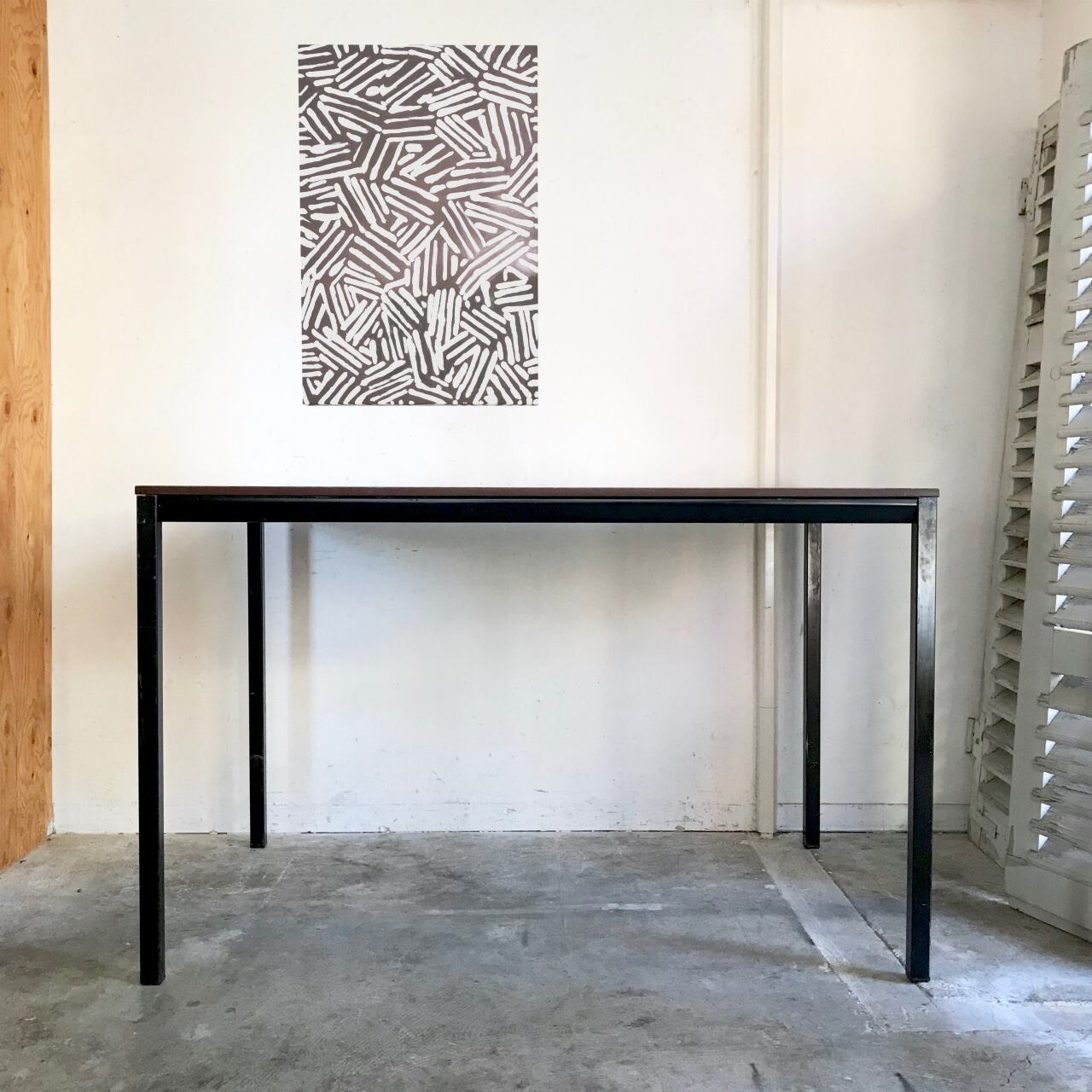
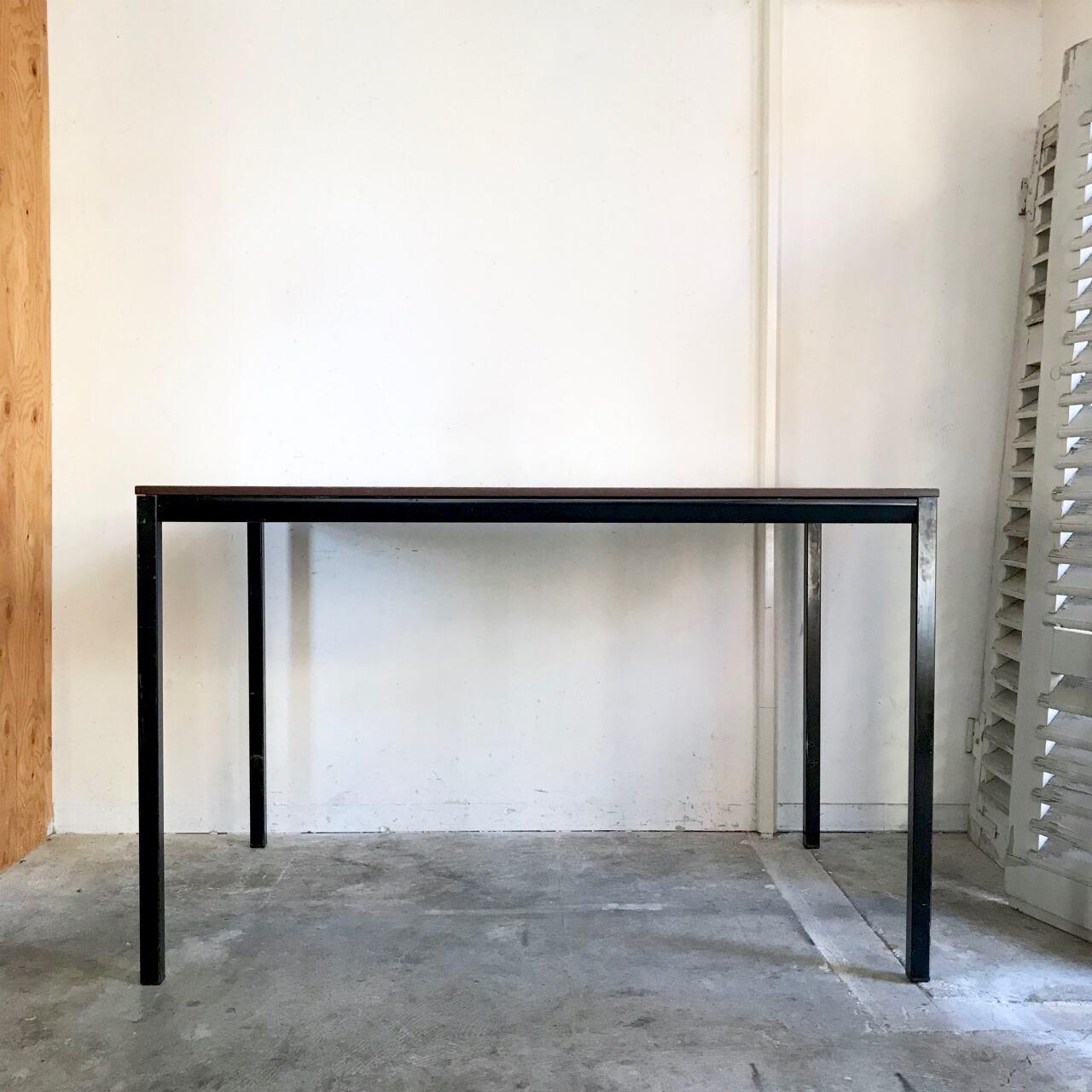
- wall art (420, 228)
